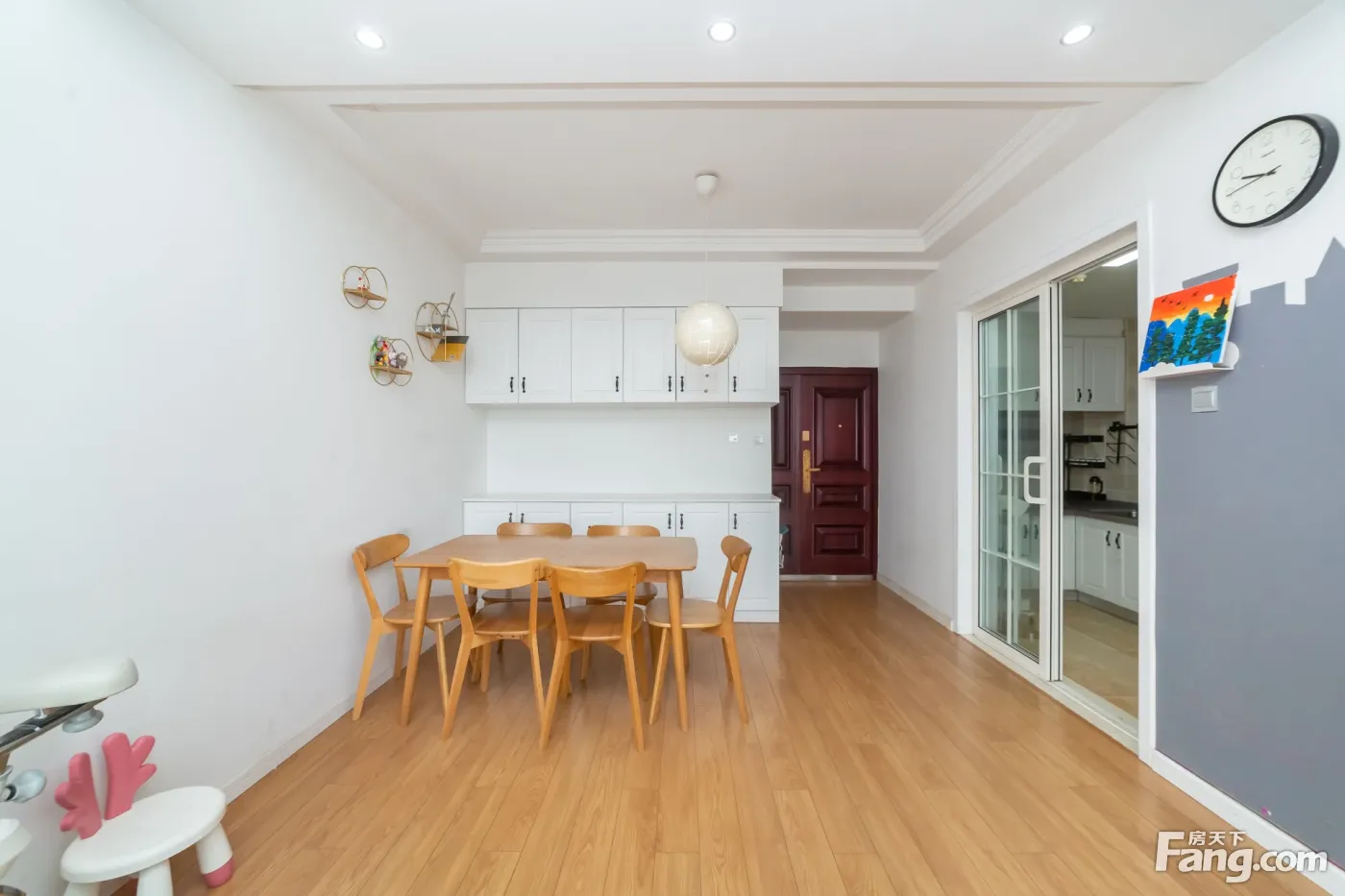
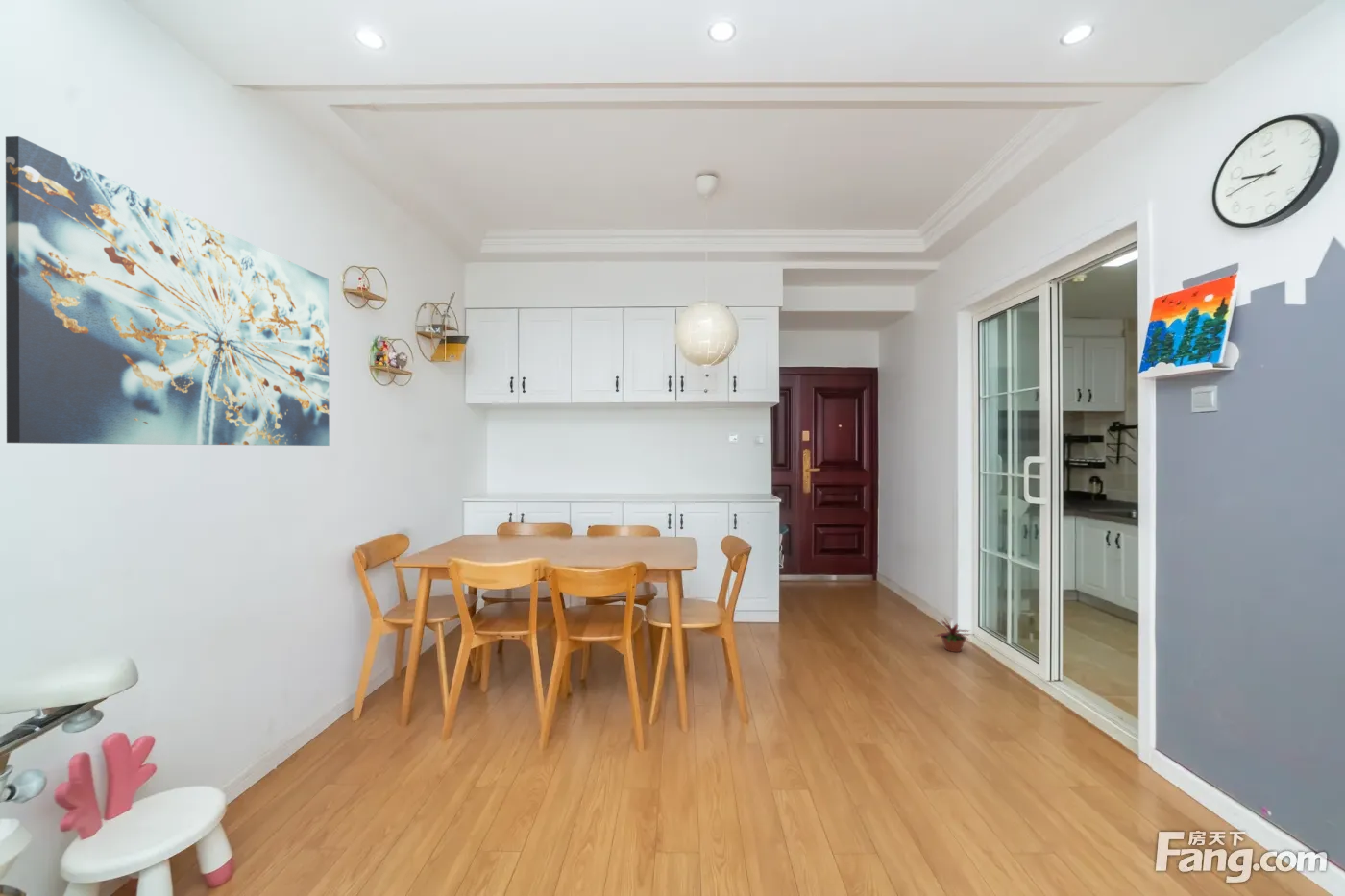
+ wall art (214, 336)
+ potted plant (952, 633)
